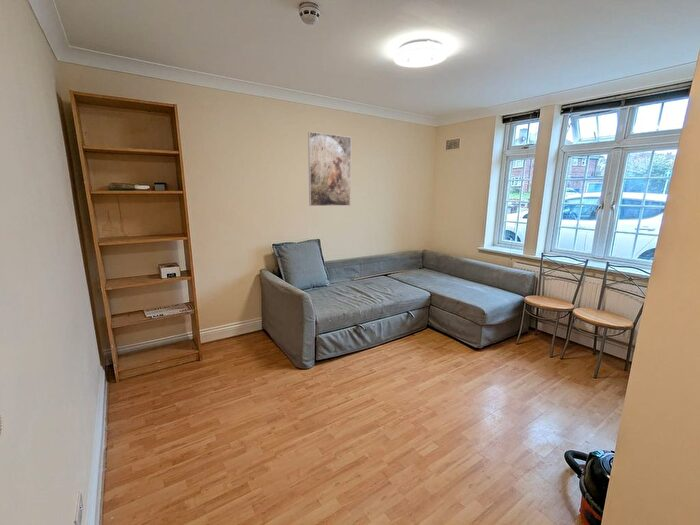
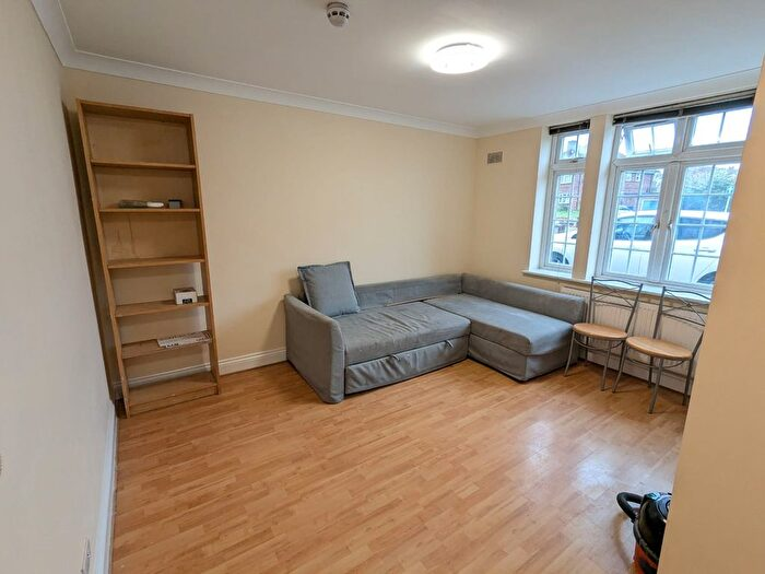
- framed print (330, 171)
